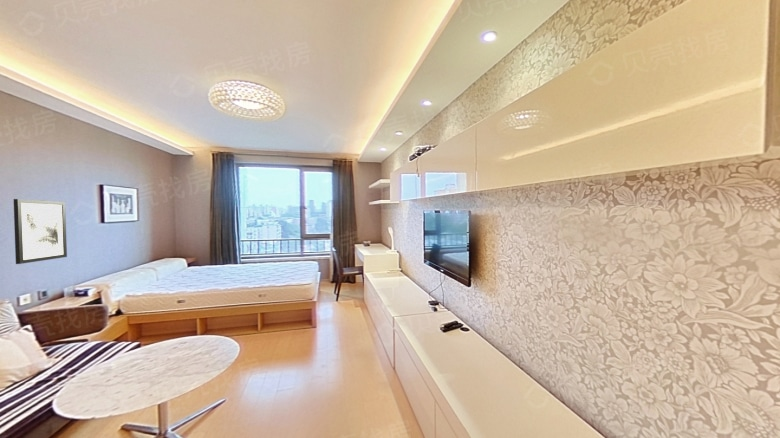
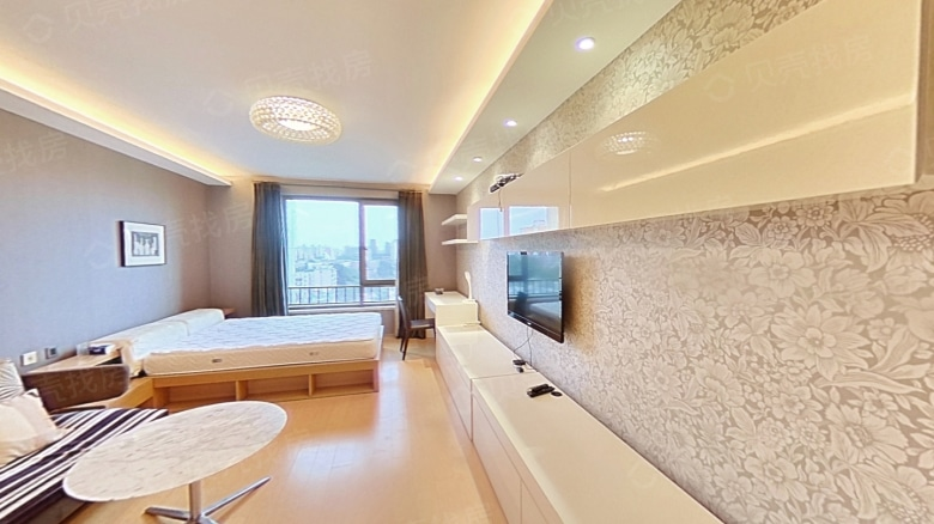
- wall art (42, 230)
